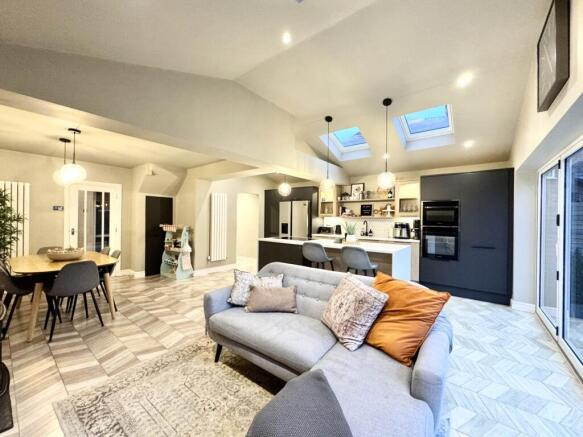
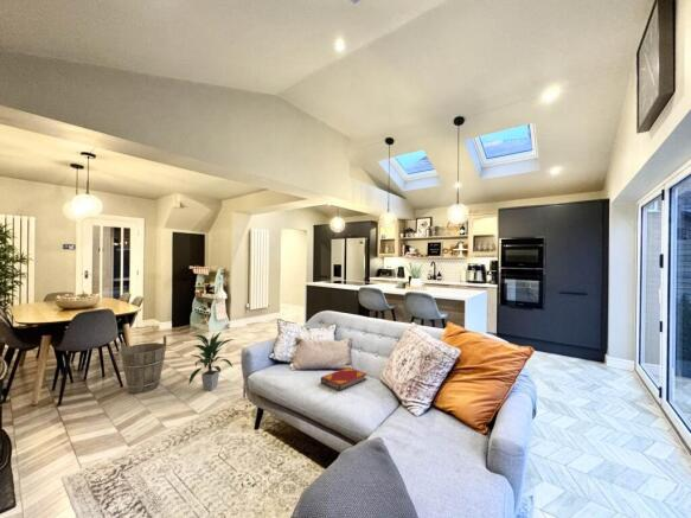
+ bucket (143, 363)
+ indoor plant (207, 359)
+ hardback book (344, 378)
